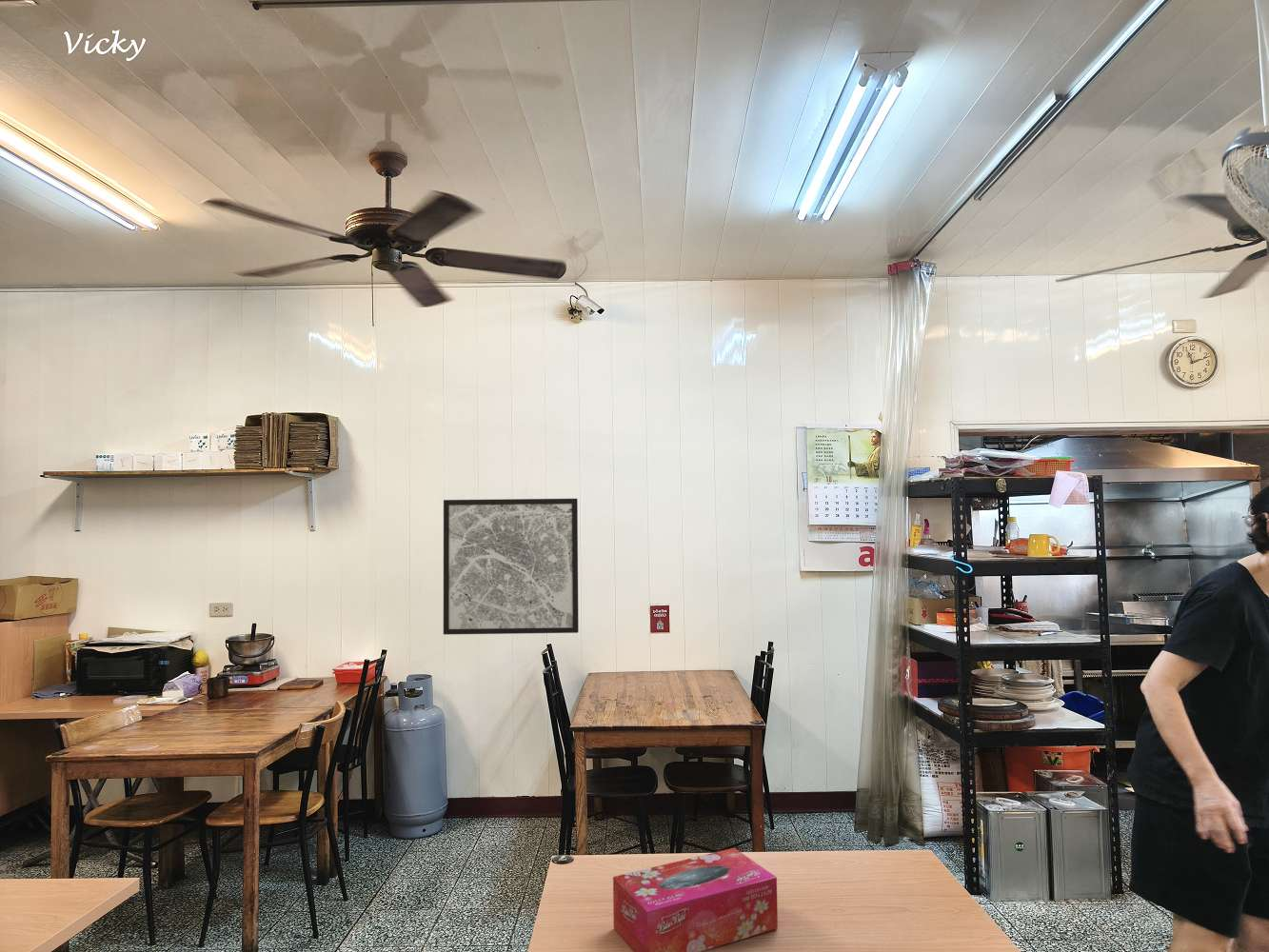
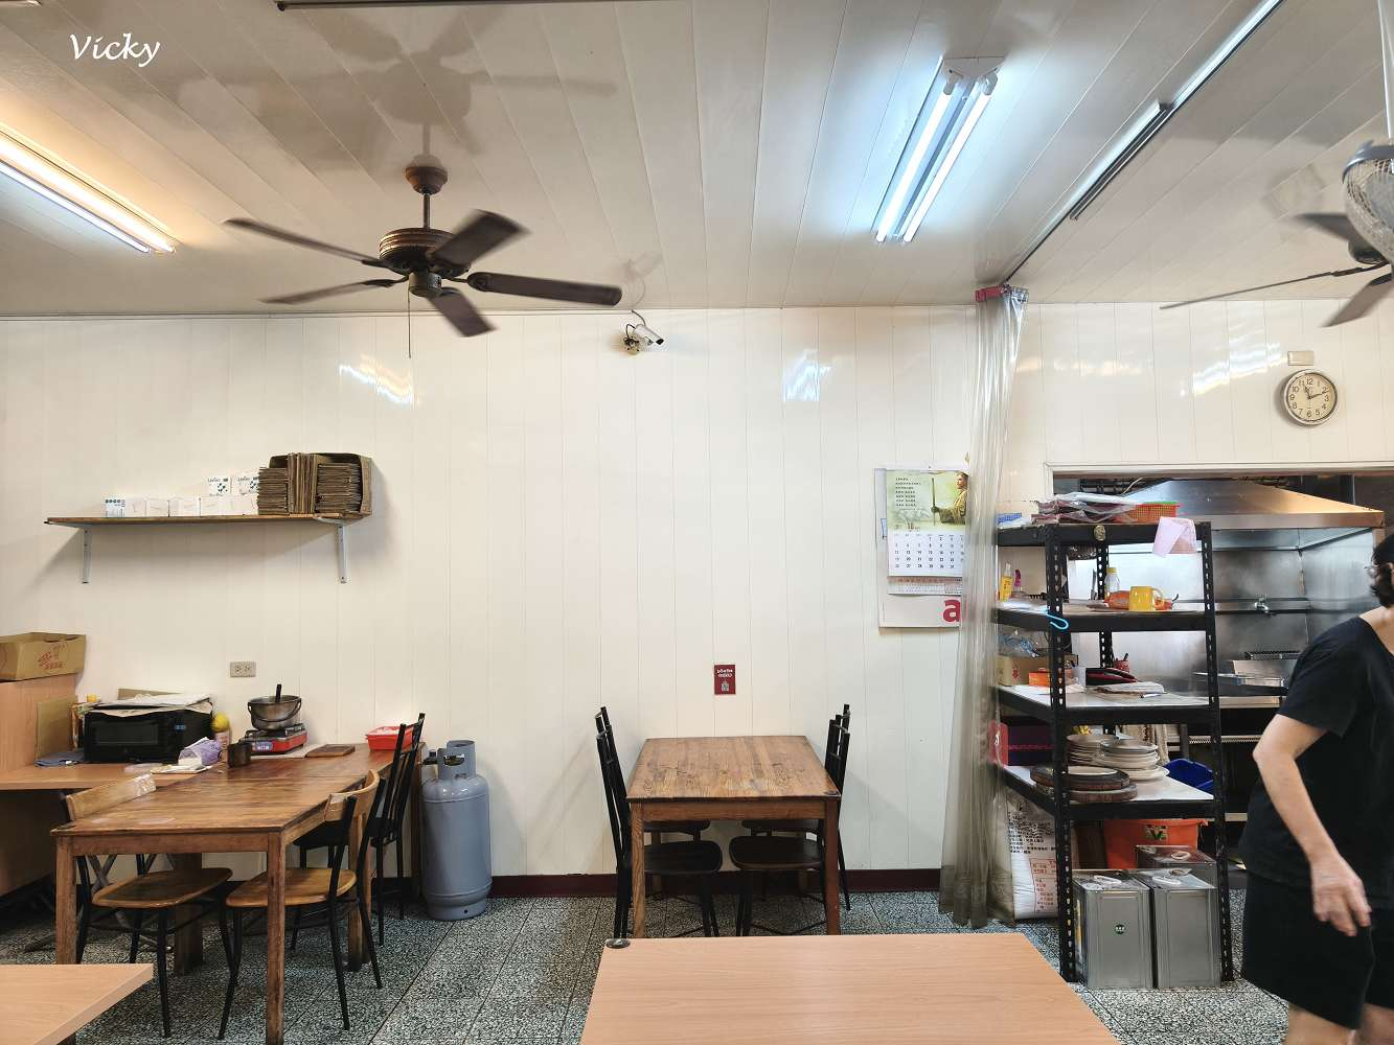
- wall art (510, 565)
- tissue box (695, 902)
